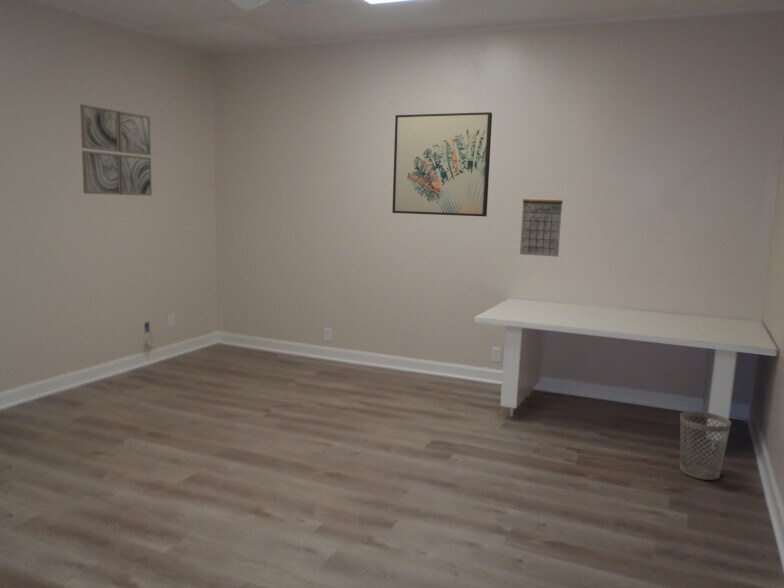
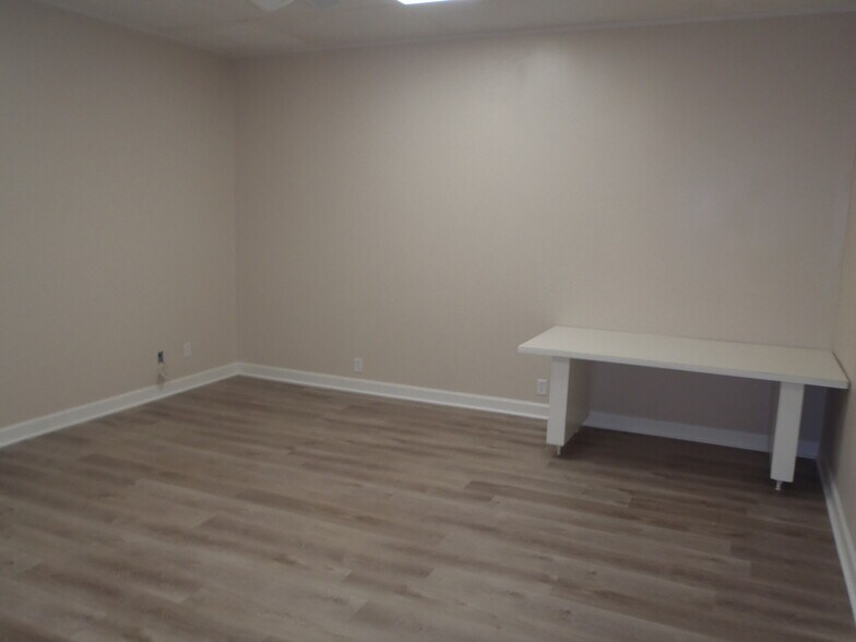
- wastebasket (702, 445)
- calendar (541, 221)
- wall art (440, 164)
- wall art (118, 154)
